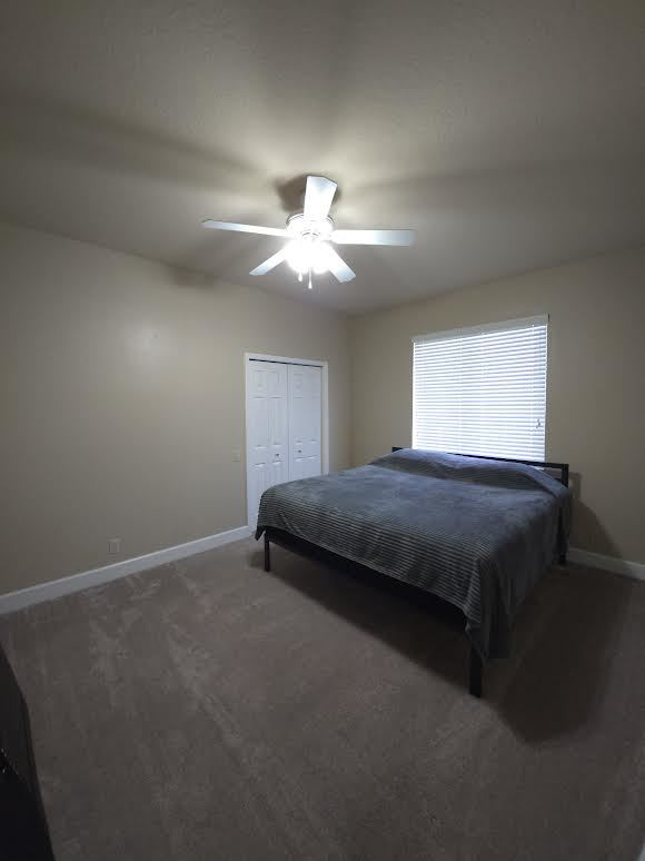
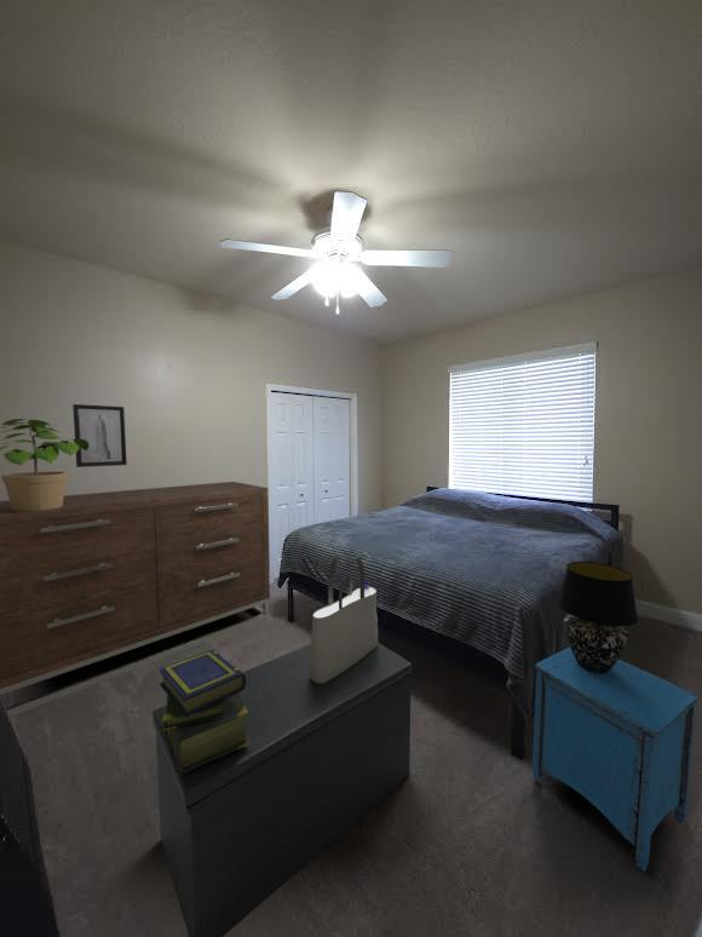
+ tote bag (346, 608)
+ stack of books (201, 700)
+ potted plant (42, 459)
+ table lamp (594, 617)
+ nightstand (608, 740)
+ wall art (100, 436)
+ dresser (144, 570)
+ bench (294, 745)
